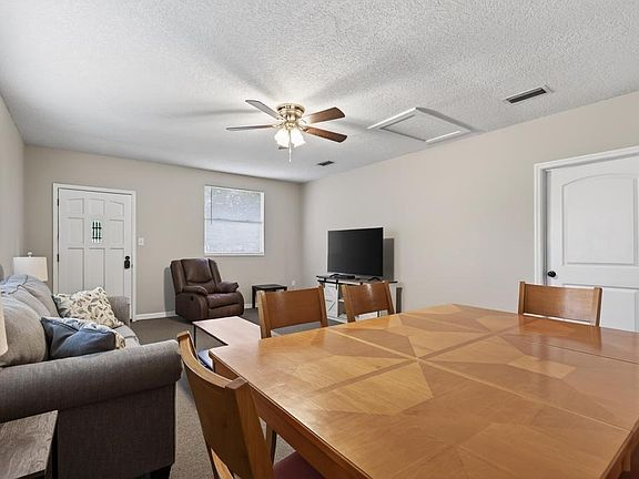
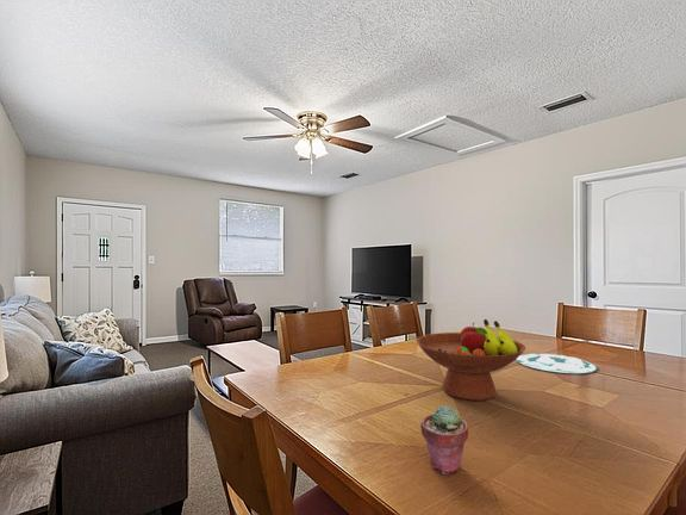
+ plate (554, 359)
+ potted succulent (444, 435)
+ fruit bowl (468, 358)
